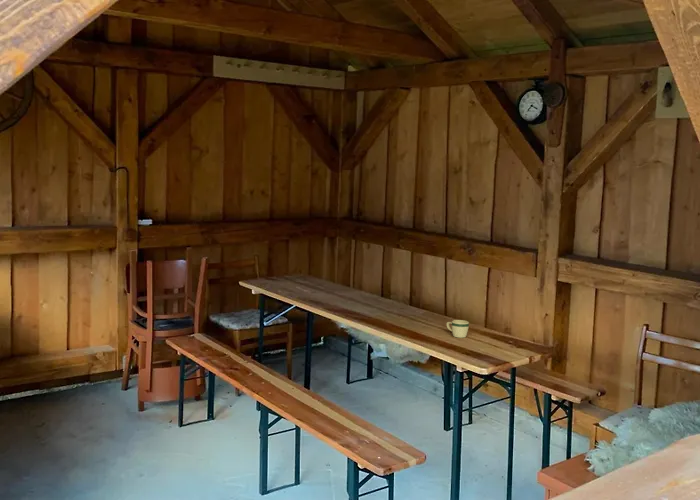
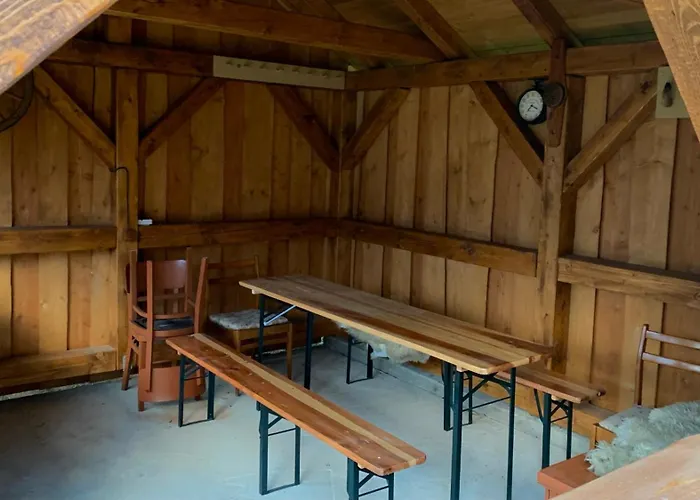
- mug (456, 328)
